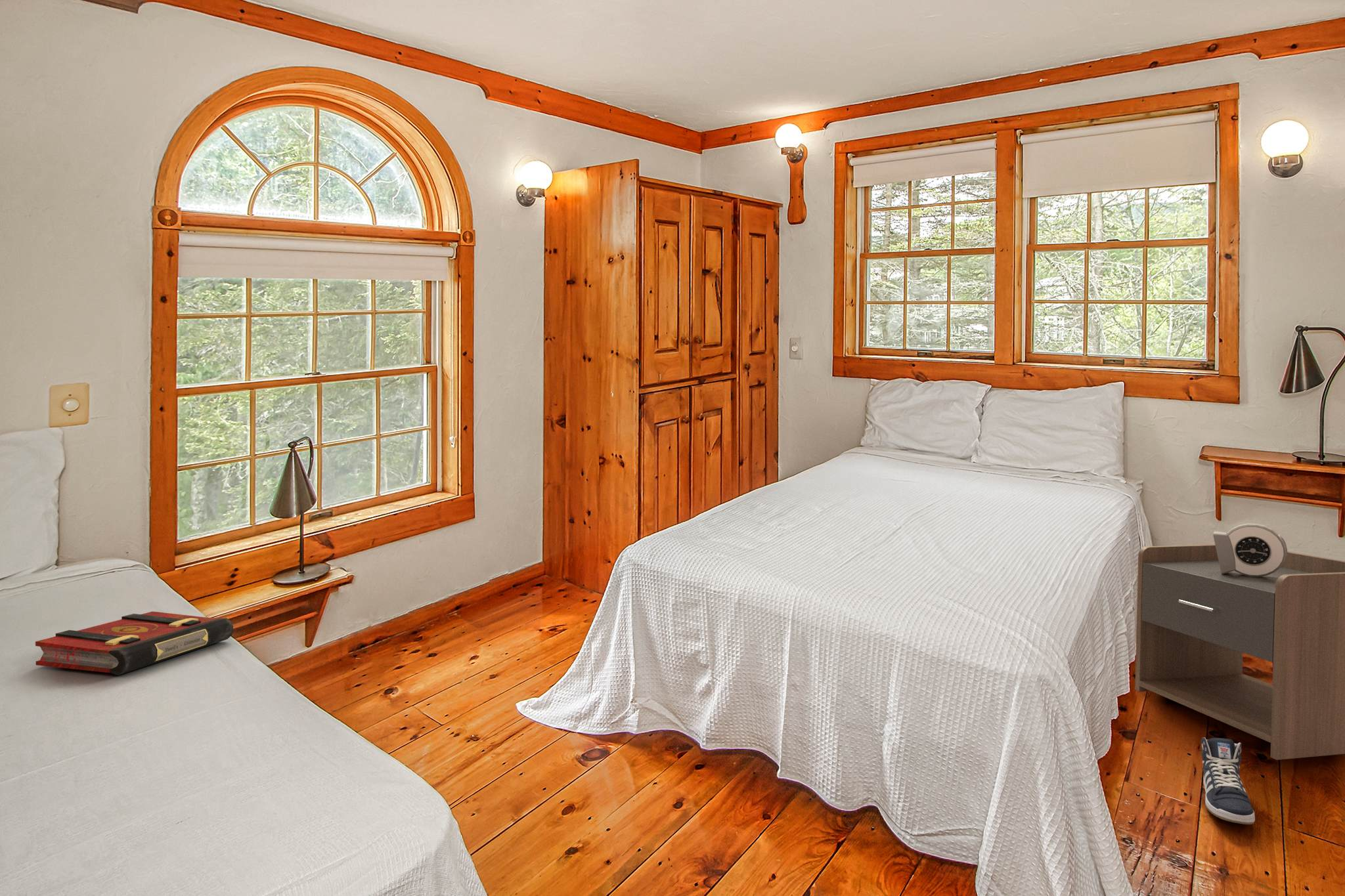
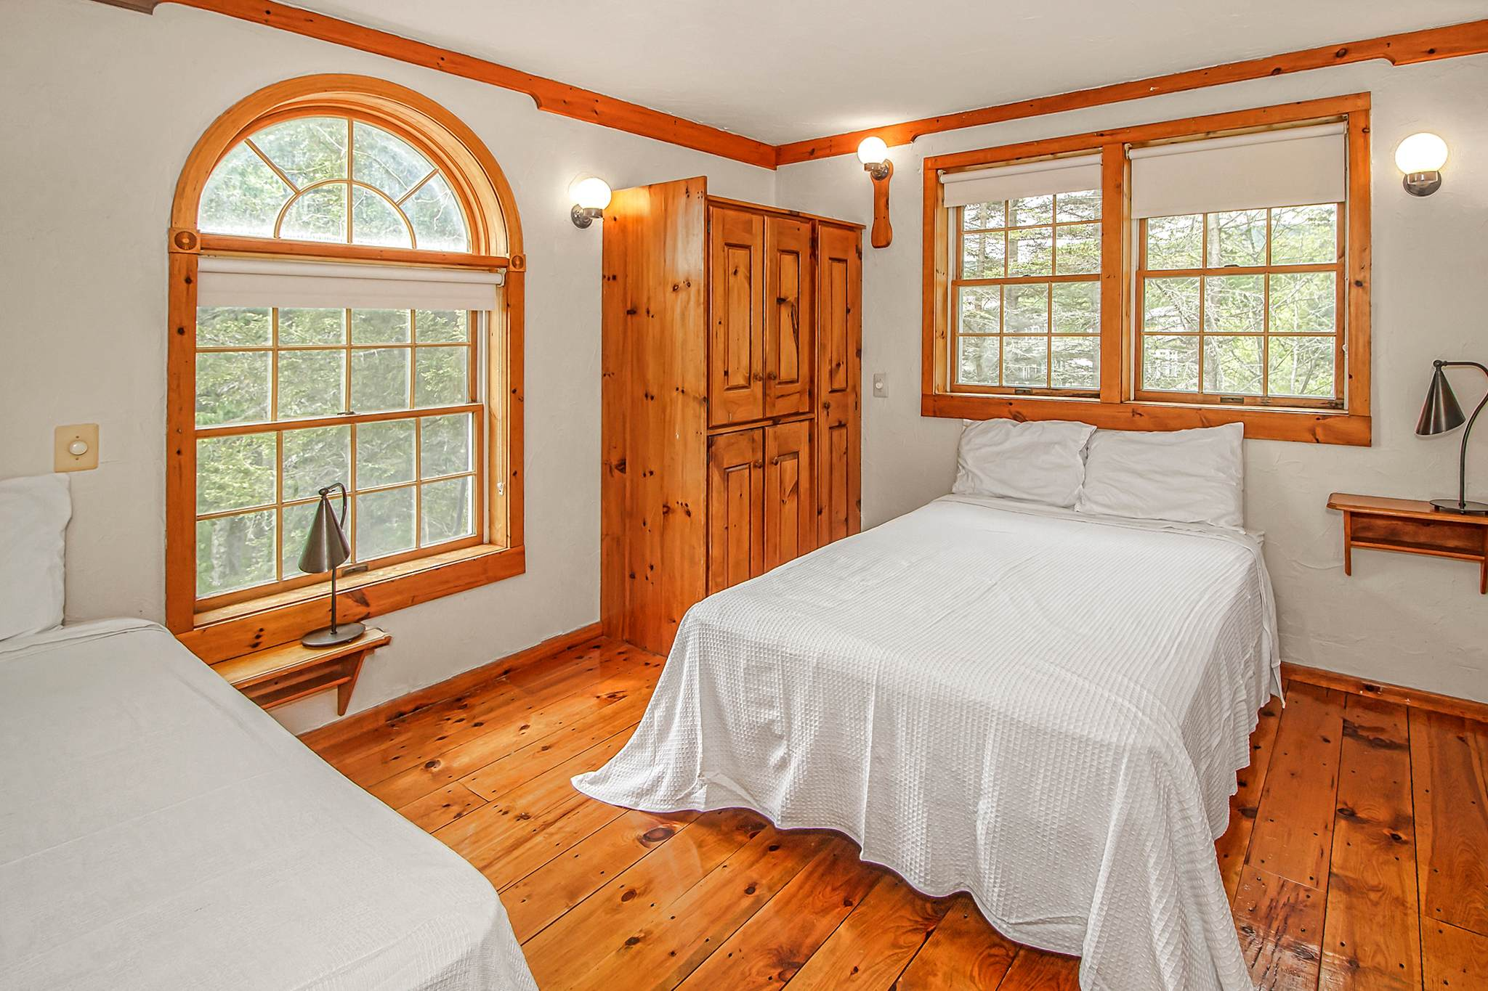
- sneaker (1225, 775)
- alarm clock (1249, 549)
- nightstand (1253, 639)
- book (139, 640)
